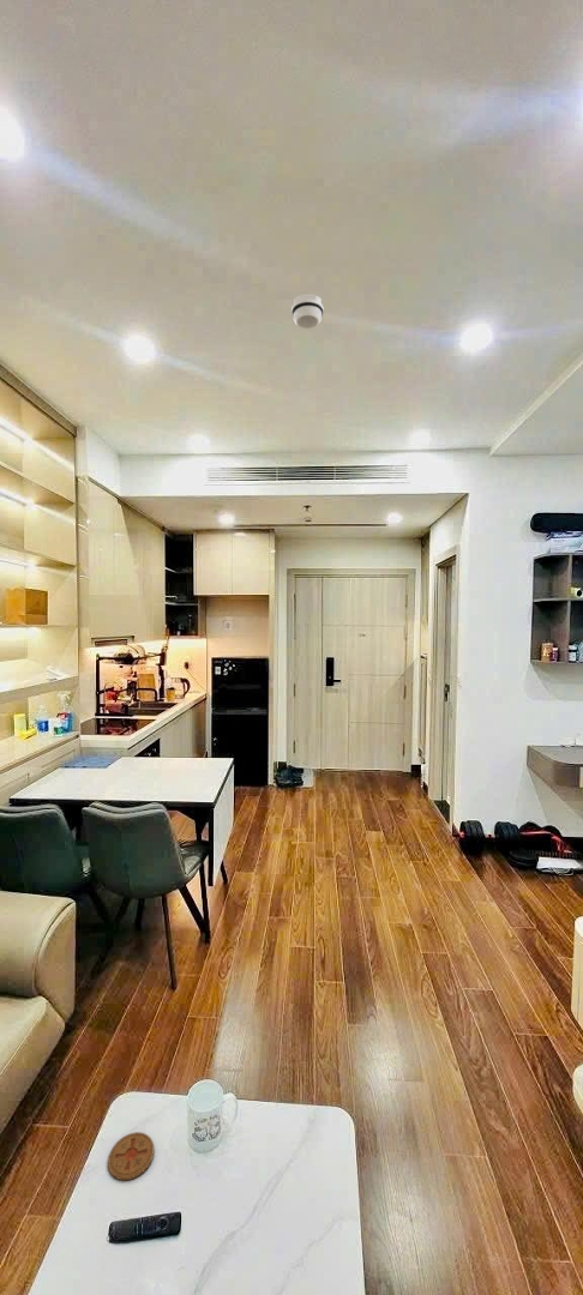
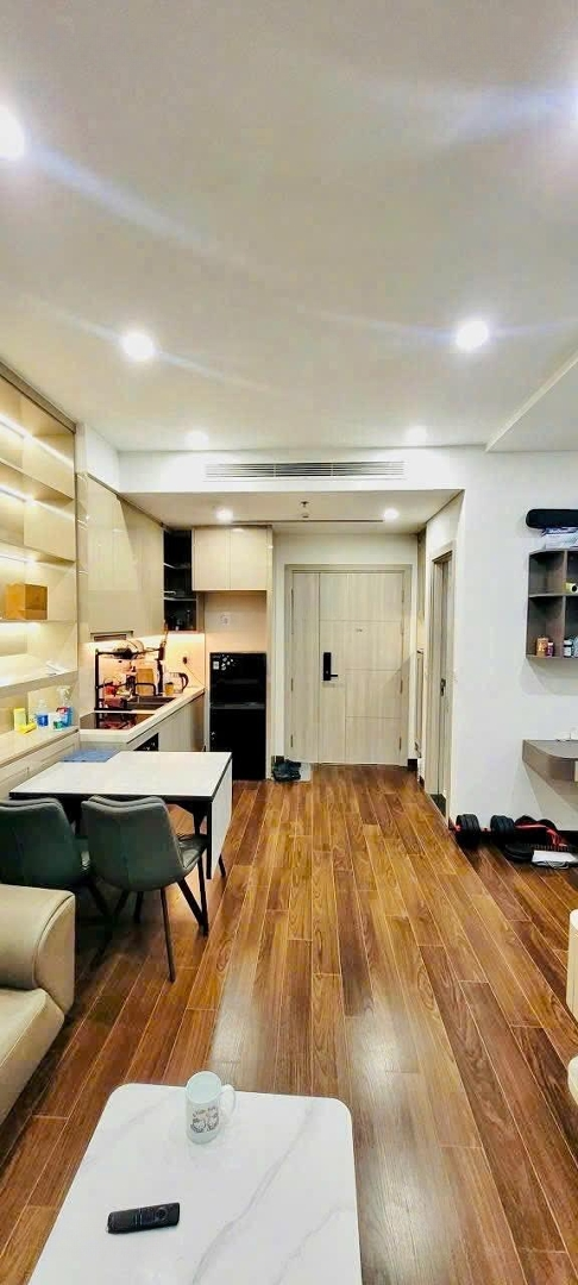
- smoke detector (307, 312)
- coaster (131, 1155)
